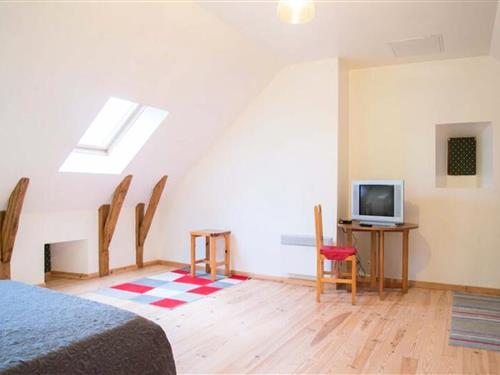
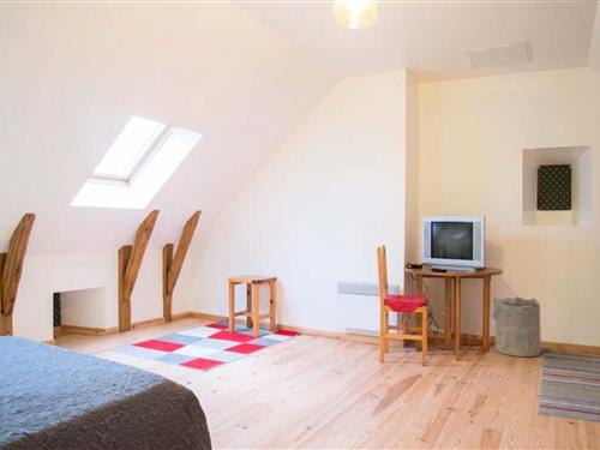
+ laundry hamper (515, 323)
